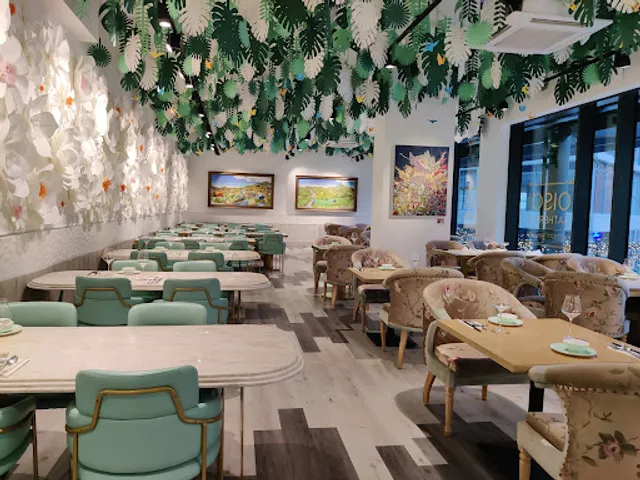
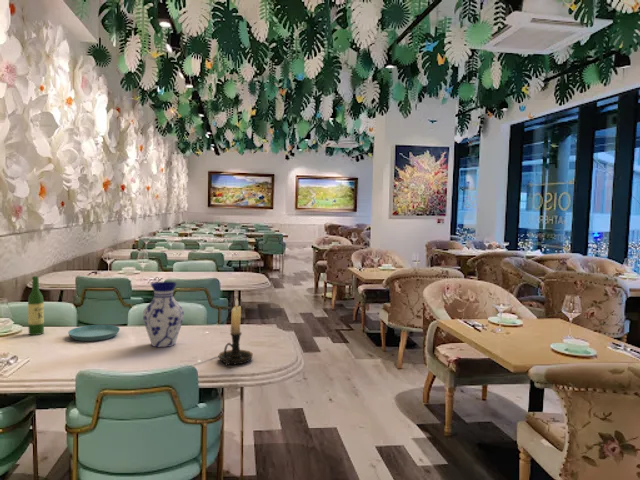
+ wine bottle (36, 305)
+ candle holder (233, 330)
+ saucer (94, 333)
+ vase (163, 314)
